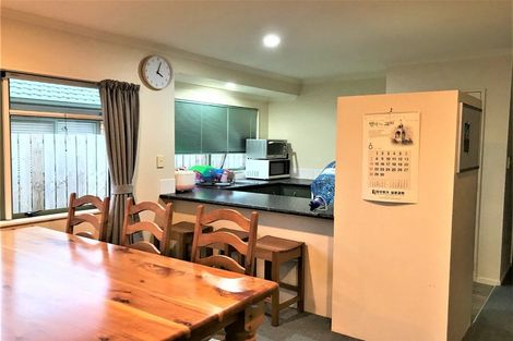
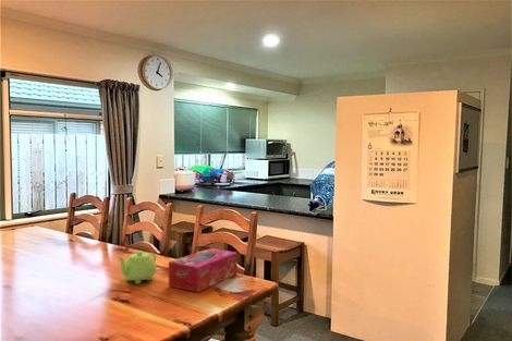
+ teakettle (137, 266)
+ tissue box (204, 268)
